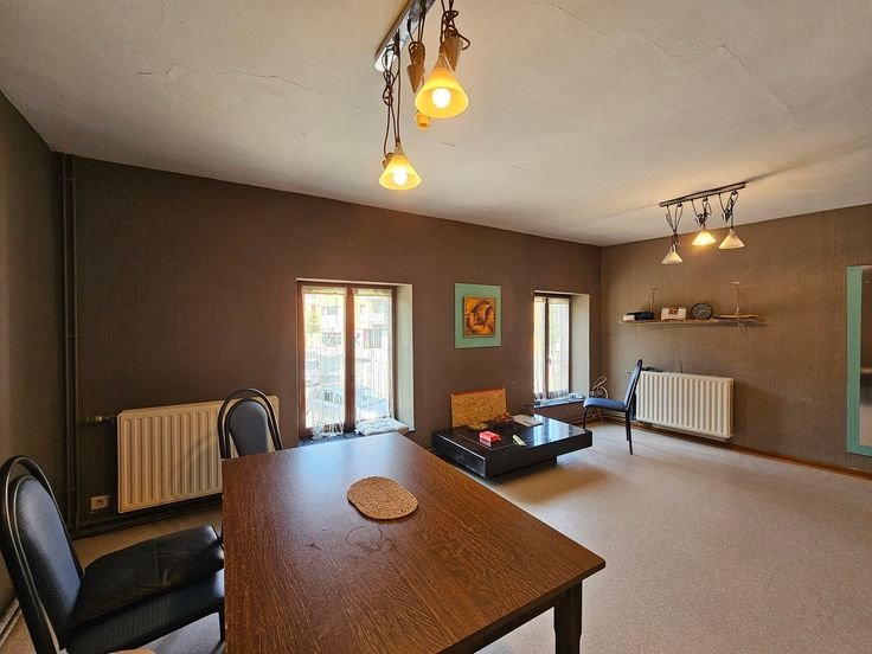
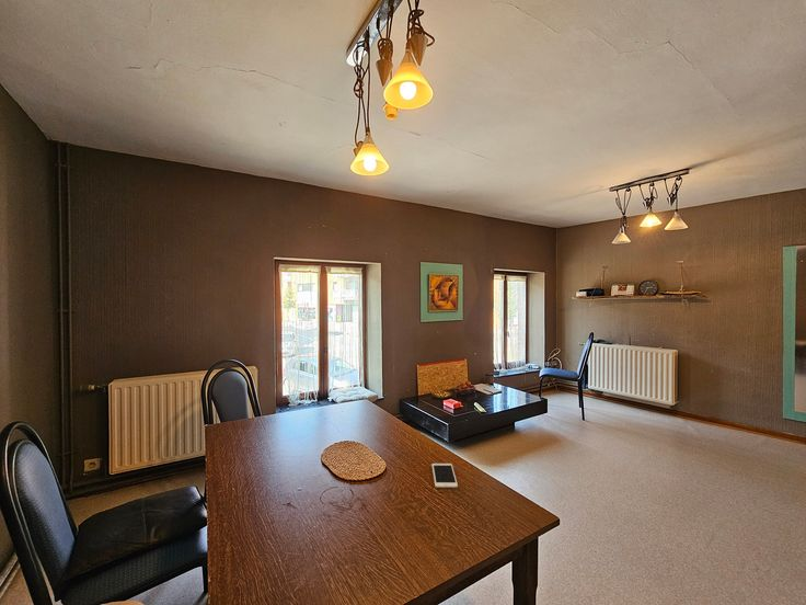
+ cell phone (444, 475)
